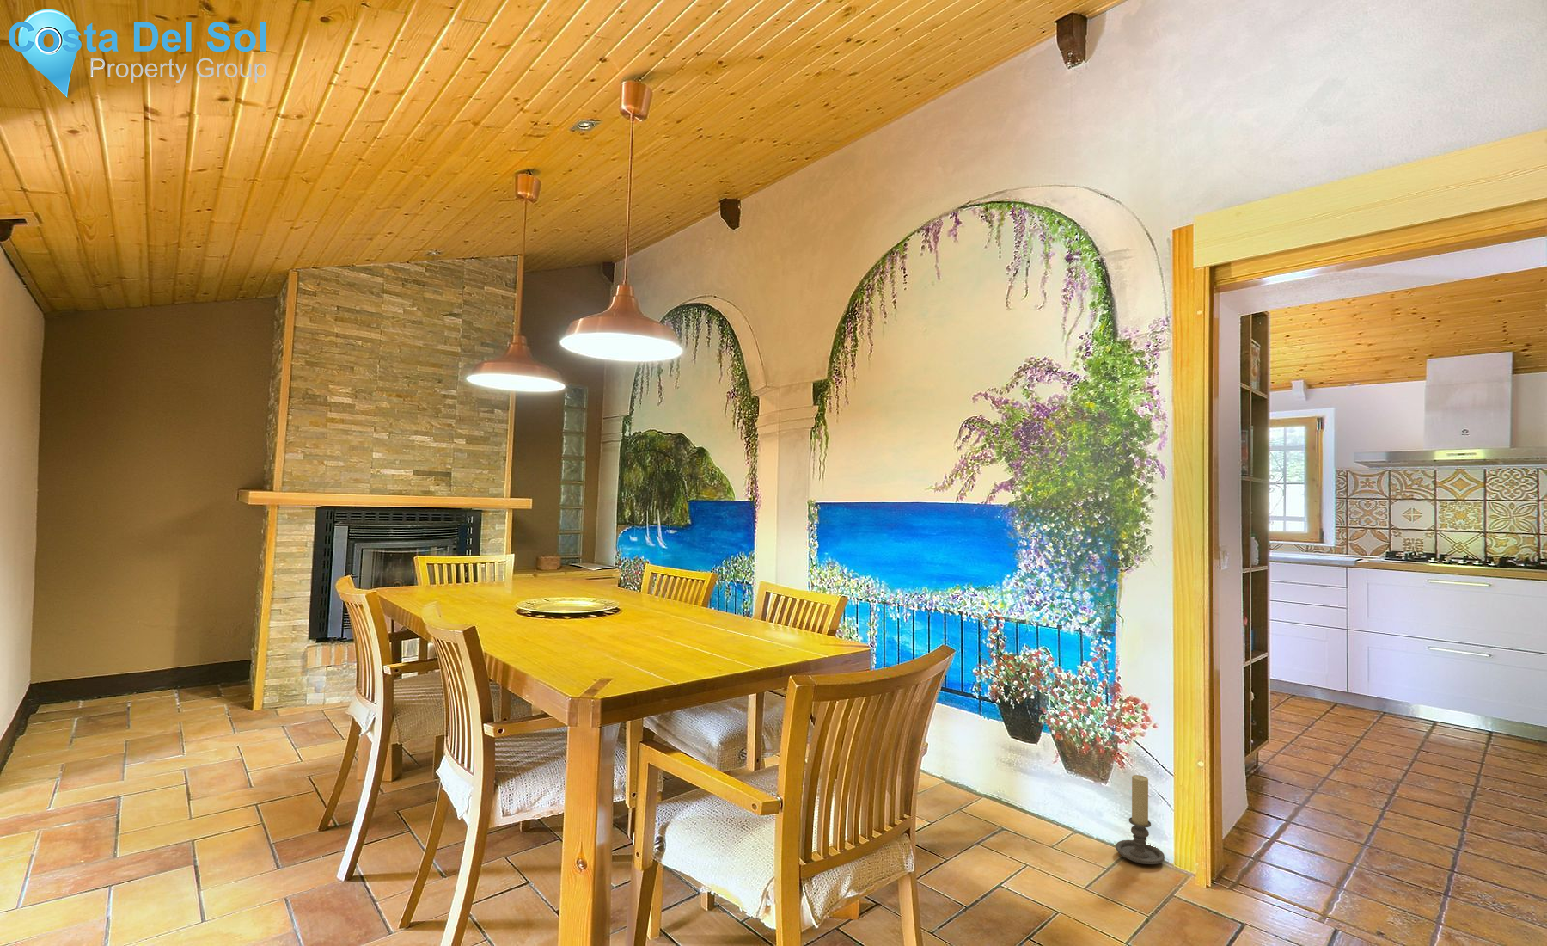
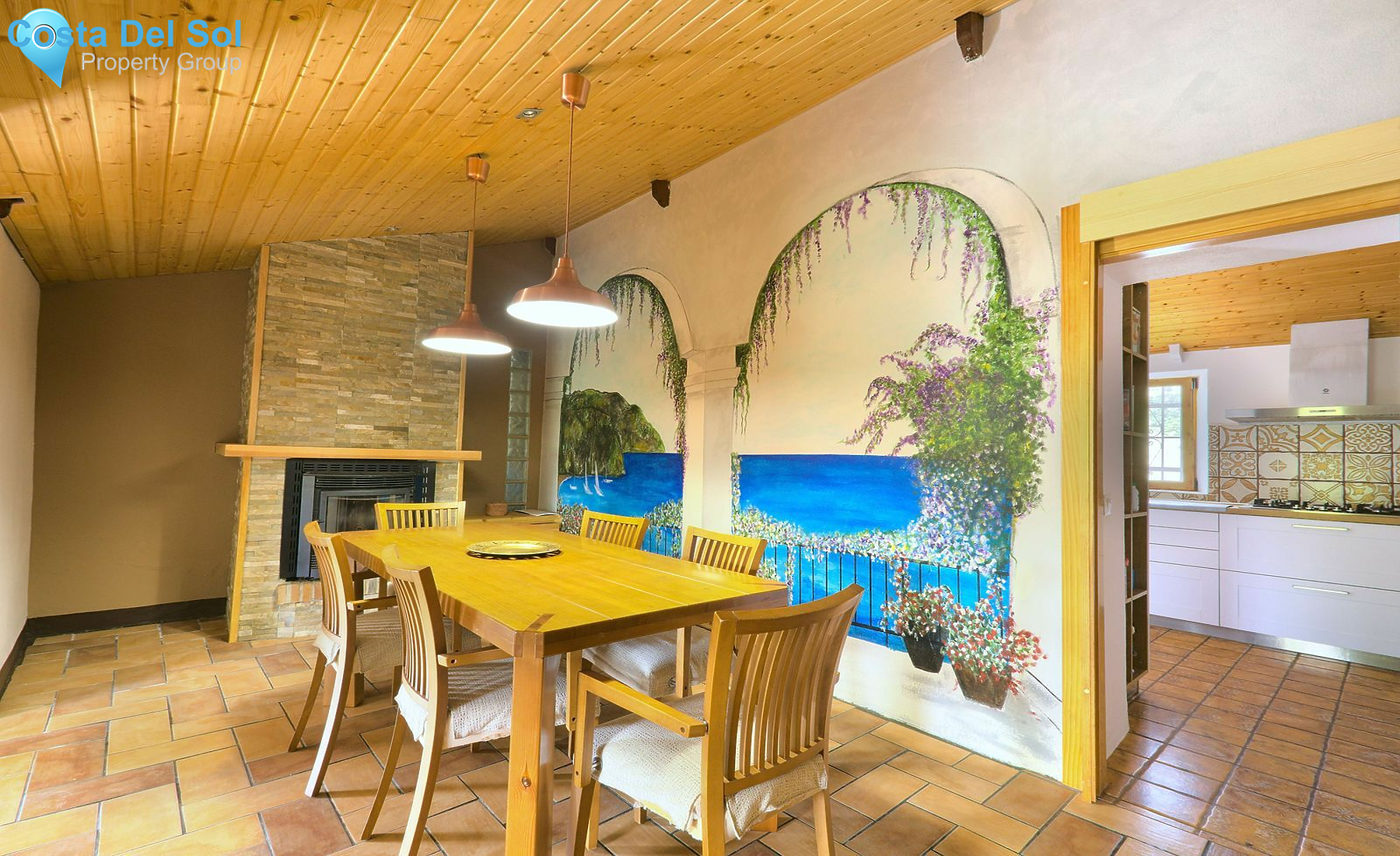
- candle holder (1141, 816)
